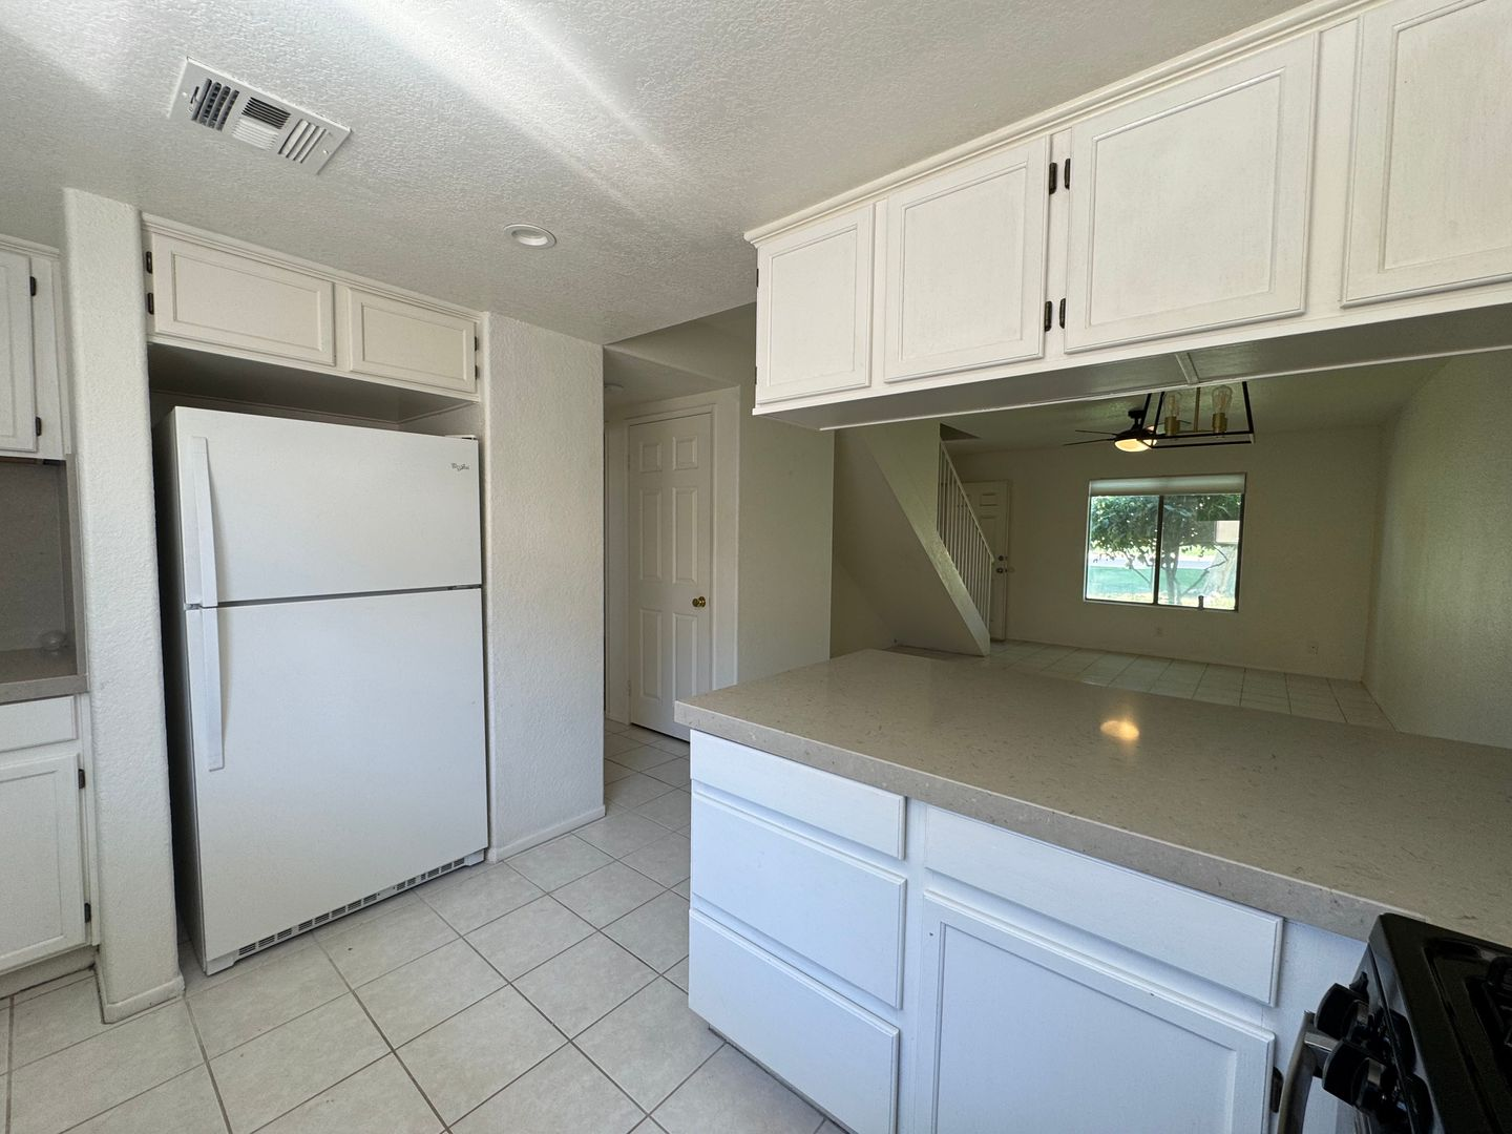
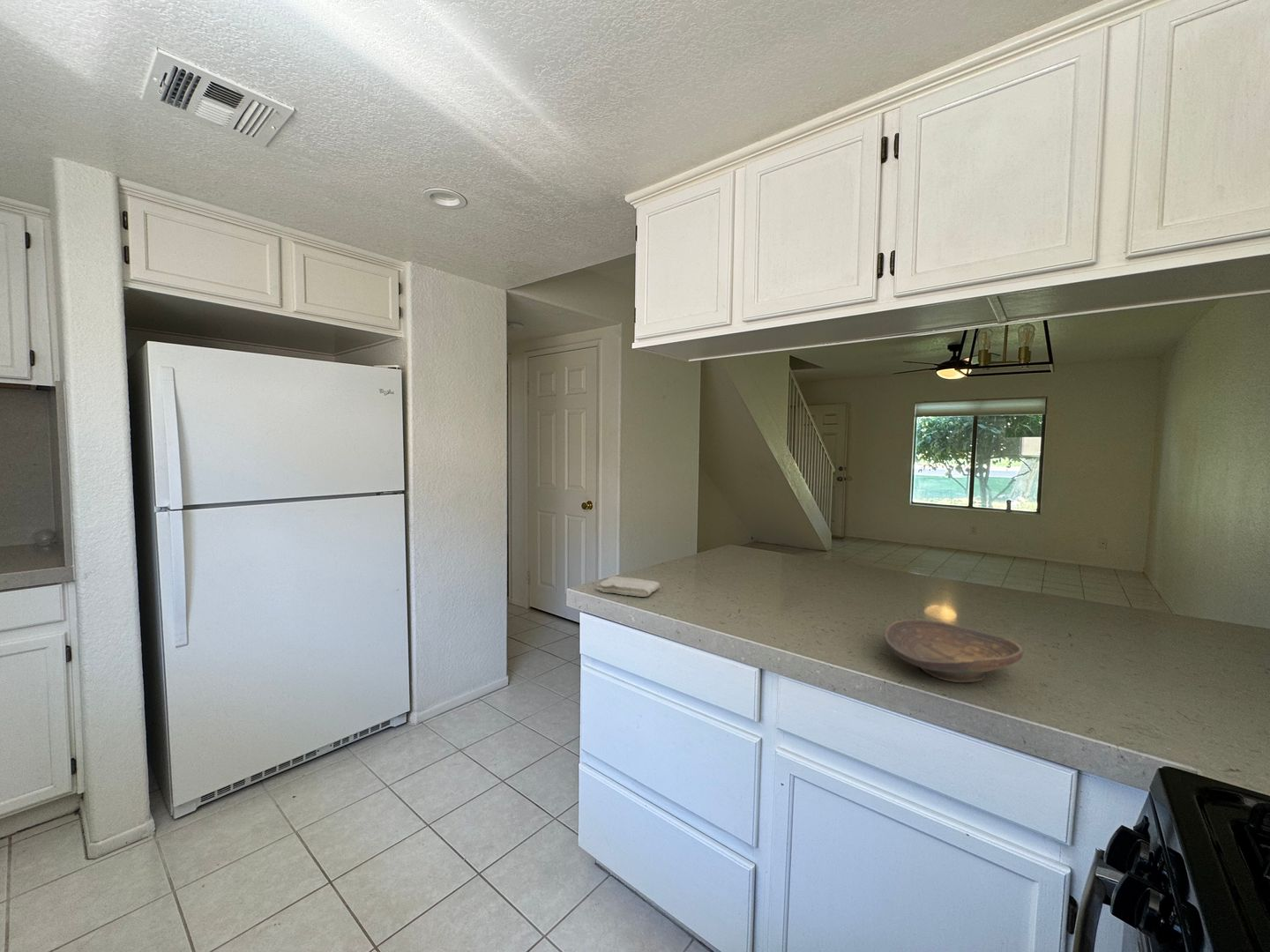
+ decorative bowl (948, 652)
+ washcloth (628, 585)
